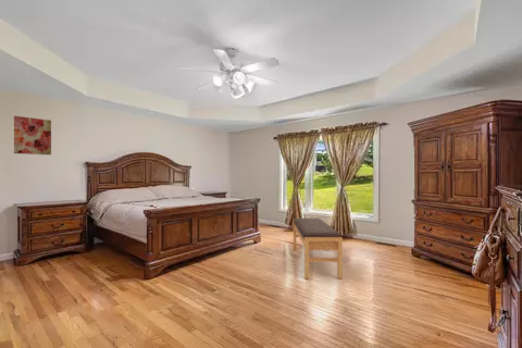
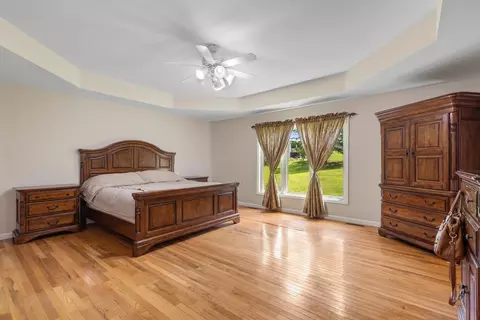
- bench (313, 243)
- wall art (33, 136)
